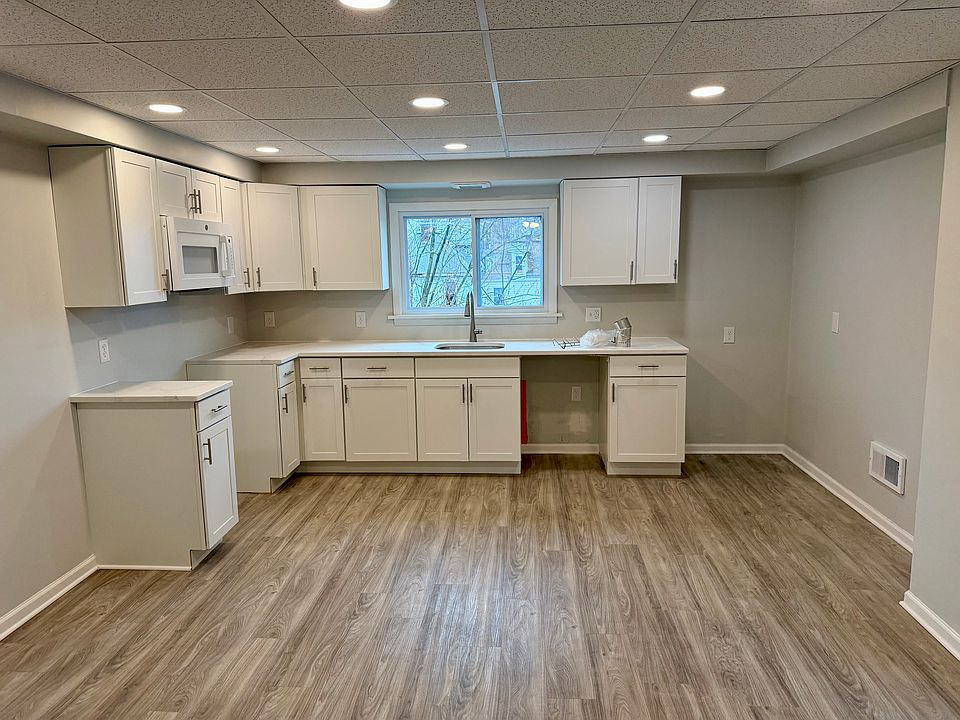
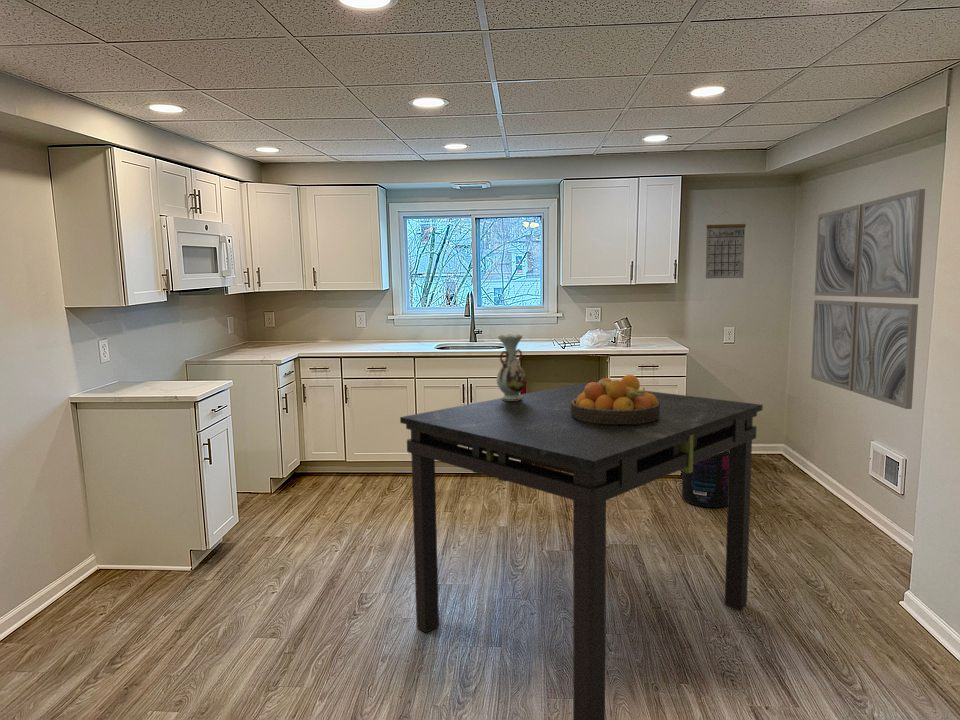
+ supplement container (707, 469)
+ dining table (585, 514)
+ vase (511, 367)
+ calendar (725, 245)
+ wall art (858, 296)
+ fruit bowl (614, 396)
